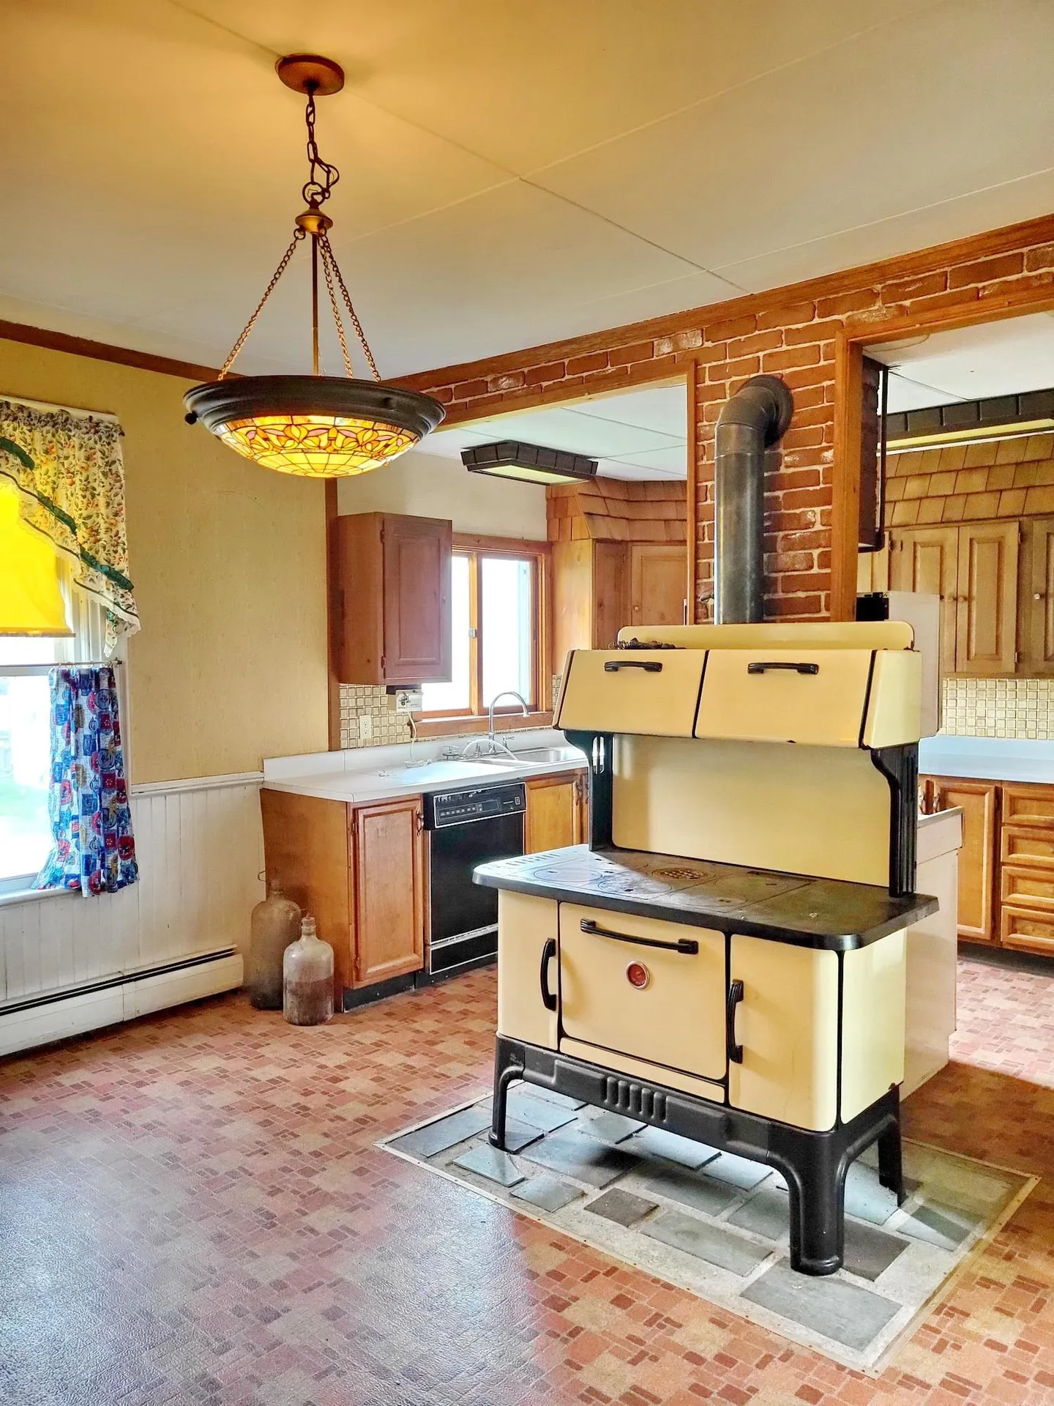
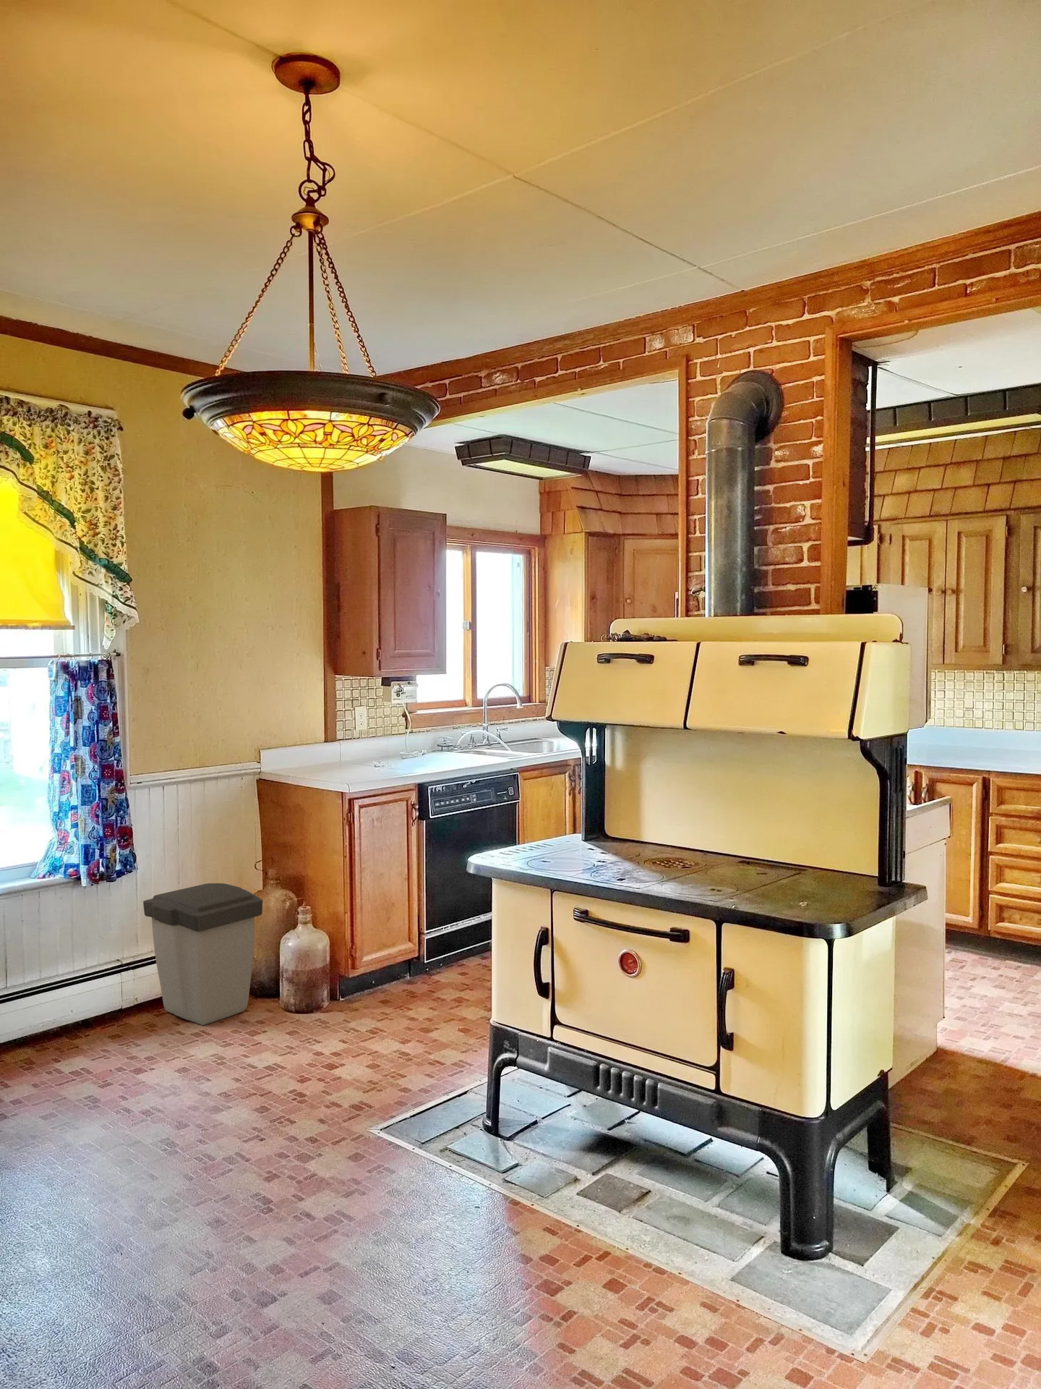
+ trash can (201, 952)
